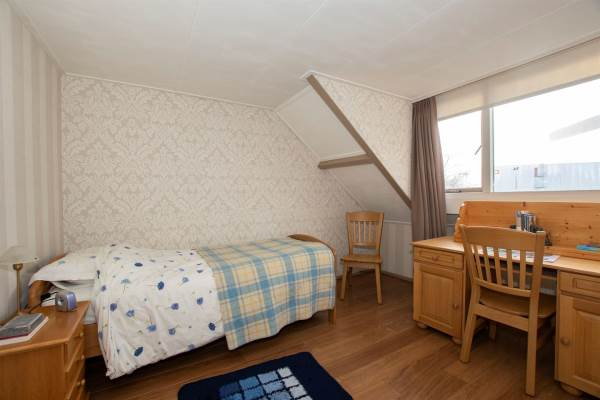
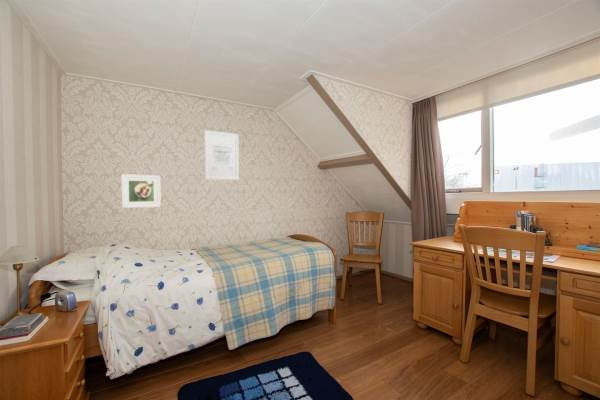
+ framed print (141, 191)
+ wall art (222, 156)
